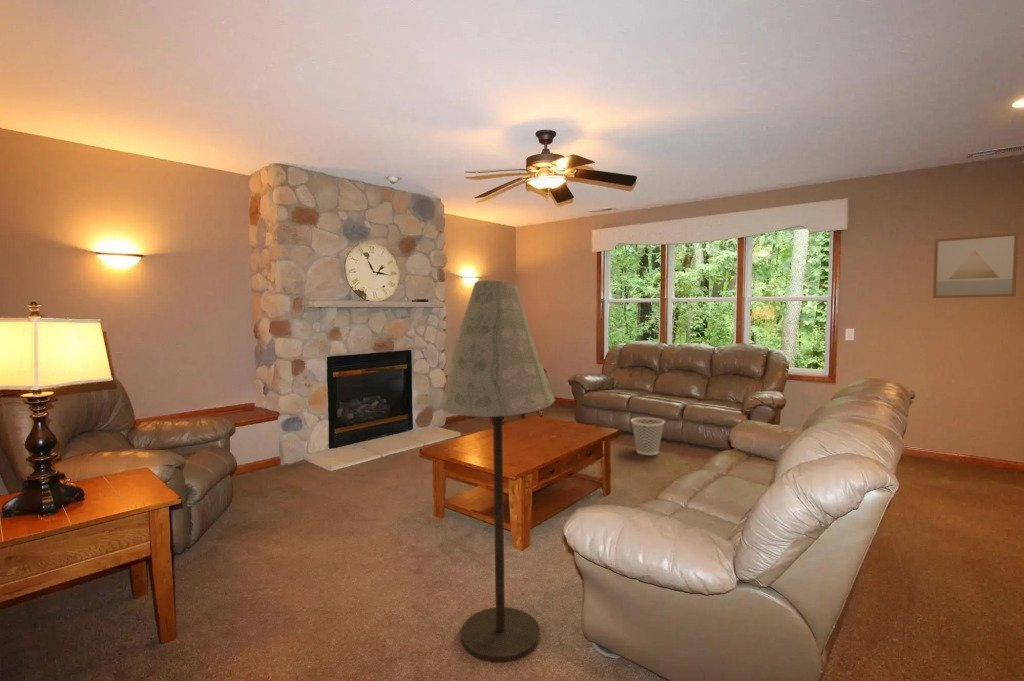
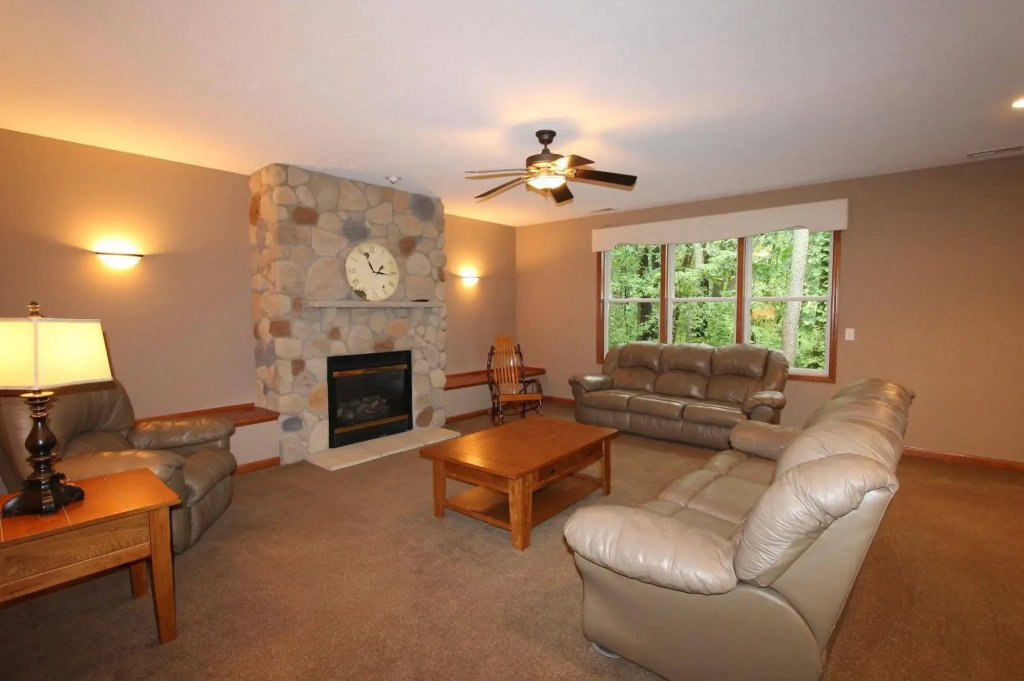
- floor lamp (498, 461)
- wastebasket (647, 436)
- wall art (973, 267)
